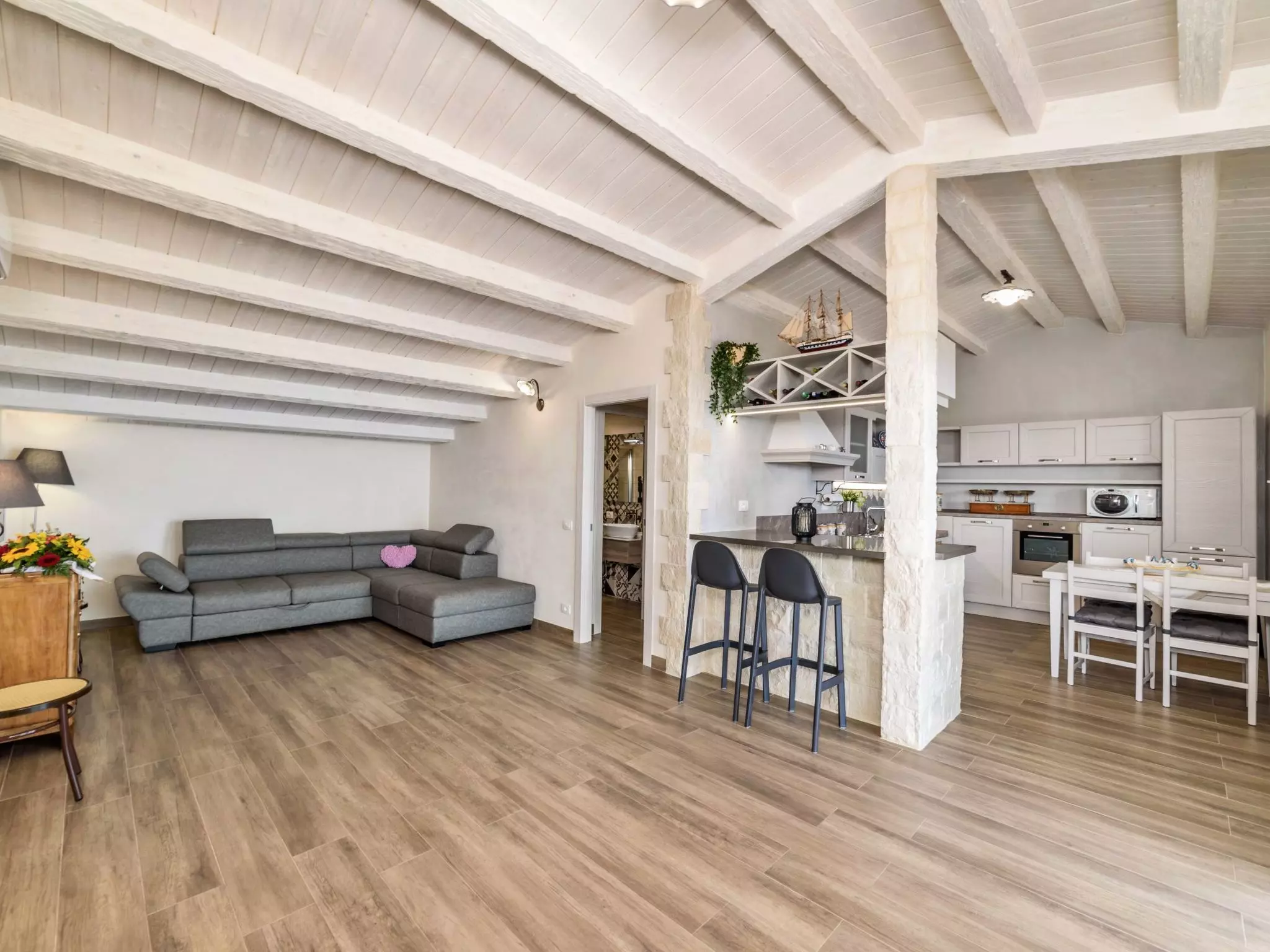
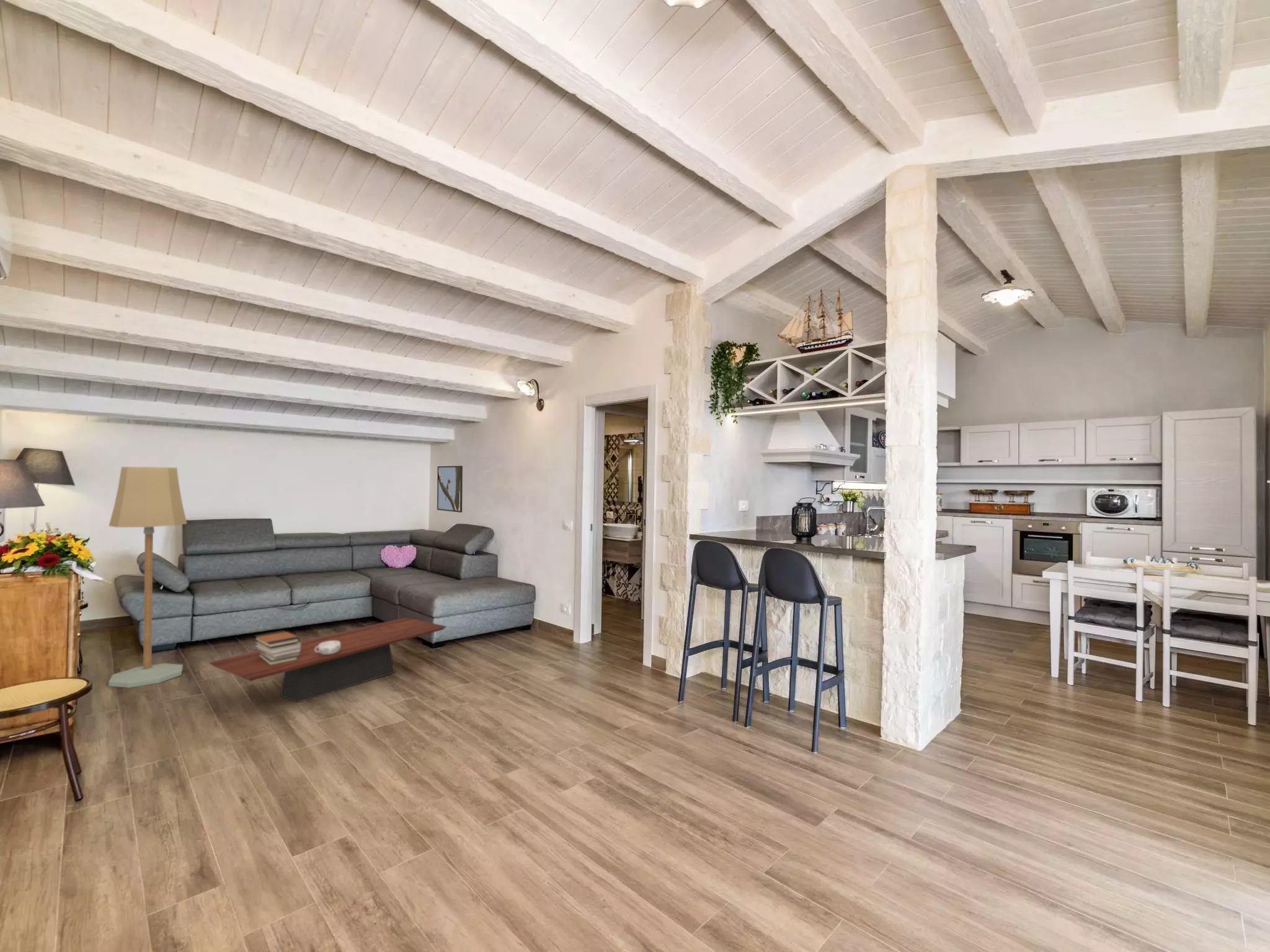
+ coffee table (340, 663)
+ floor lamp (148, 572)
+ decorative bowl (327, 648)
+ book stack (277, 647)
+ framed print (449, 488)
